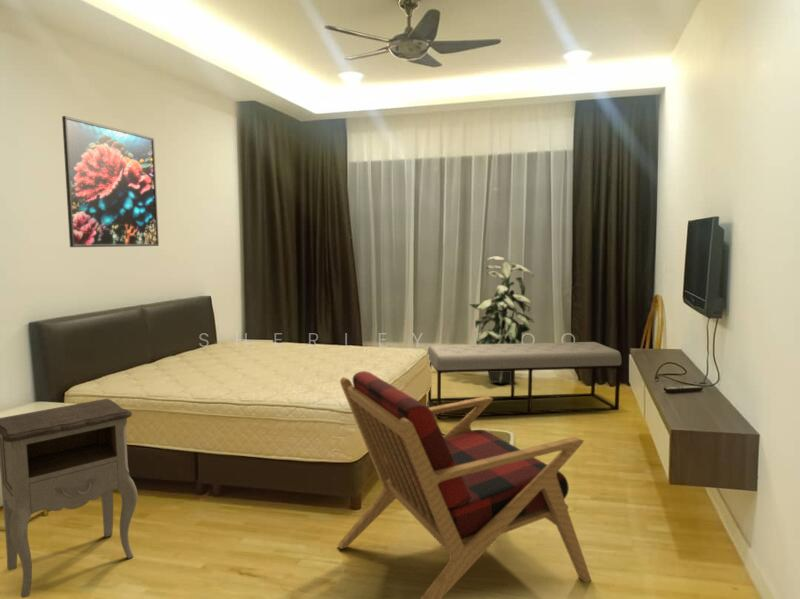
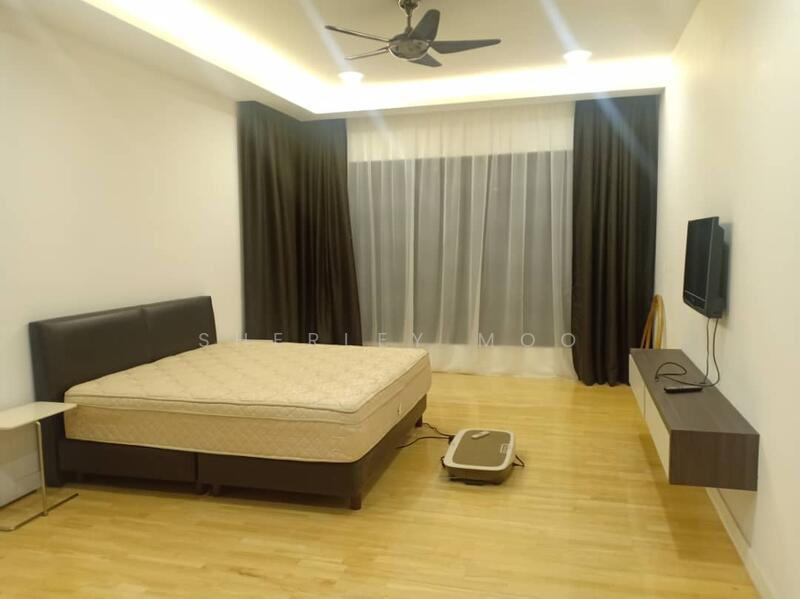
- nightstand (67, 490)
- indoor plant (500, 320)
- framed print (115, 187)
- bench (521, 370)
- armchair (458, 471)
